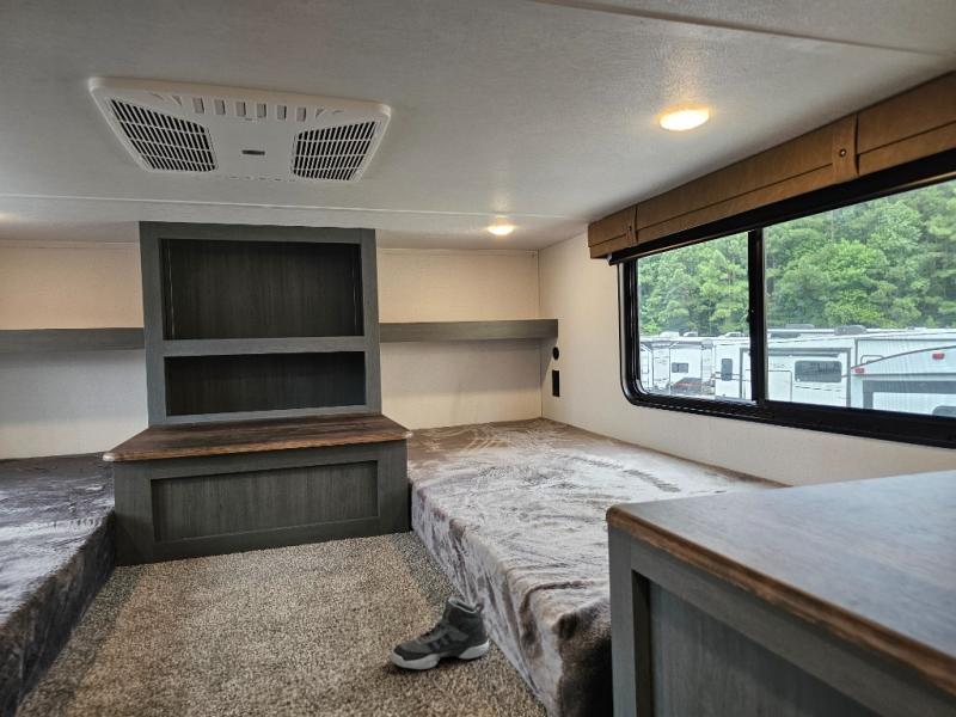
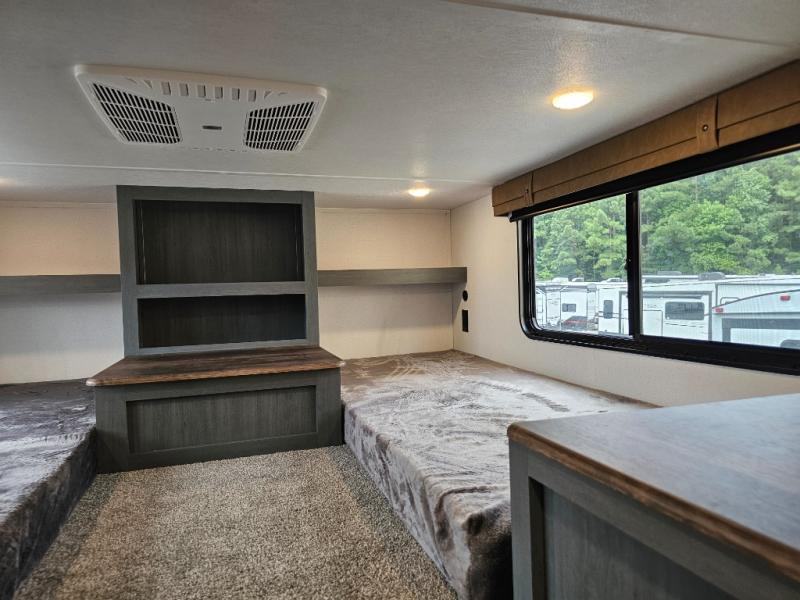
- sneaker (439, 629)
